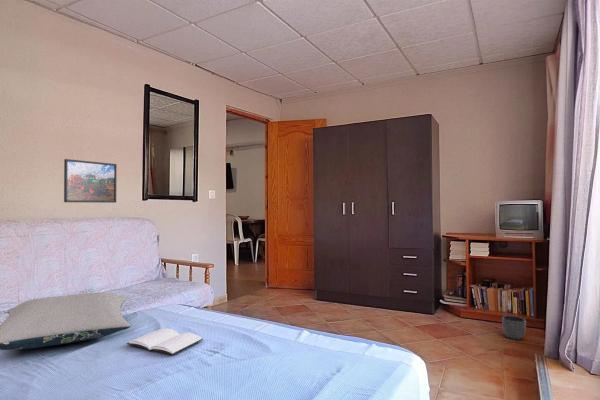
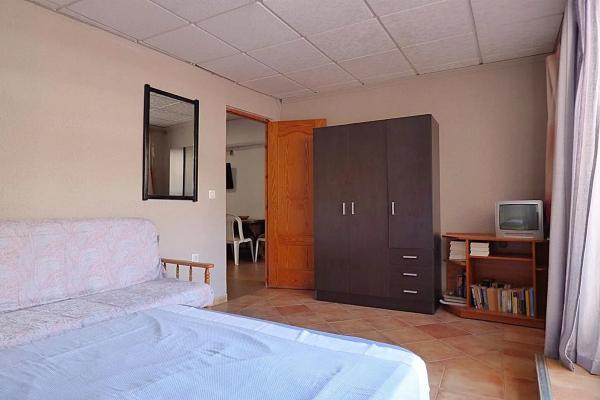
- book (165, 340)
- pillow (65, 317)
- planter (513, 328)
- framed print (91, 182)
